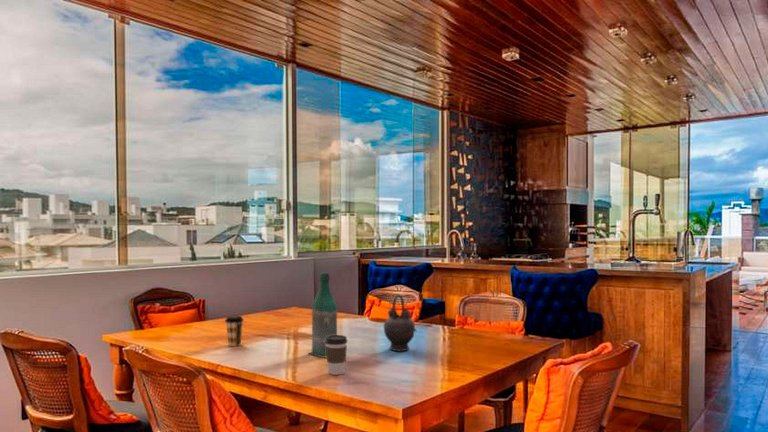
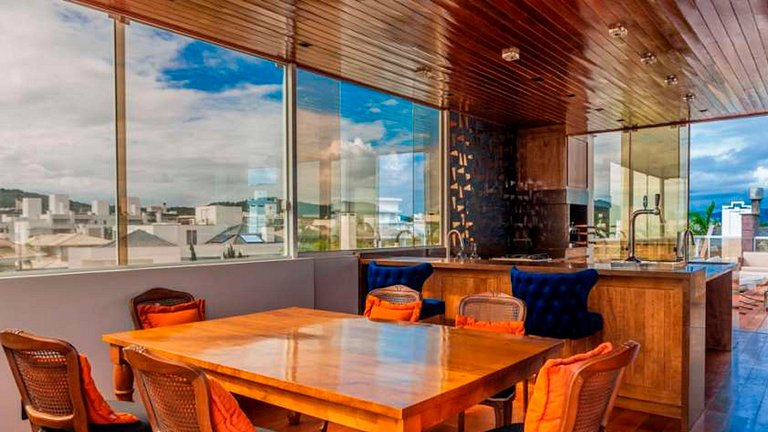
- coffee cup (234, 330)
- coffee cup (336, 354)
- bottle (325, 313)
- teapot (401, 321)
